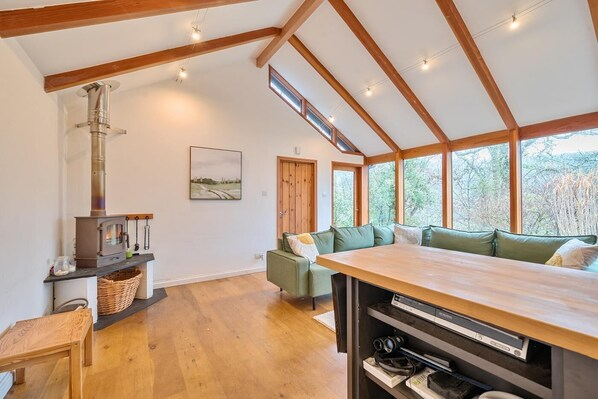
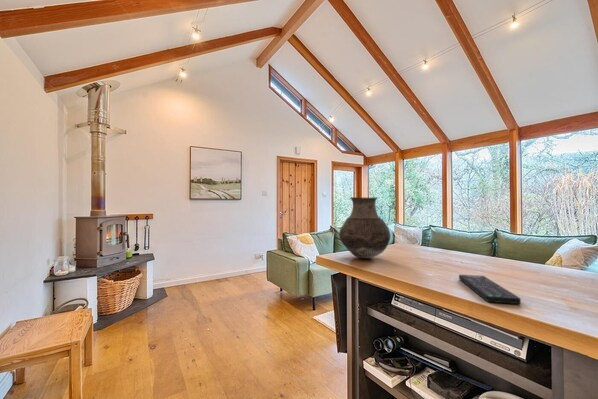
+ remote control (485, 287)
+ vase (364, 227)
